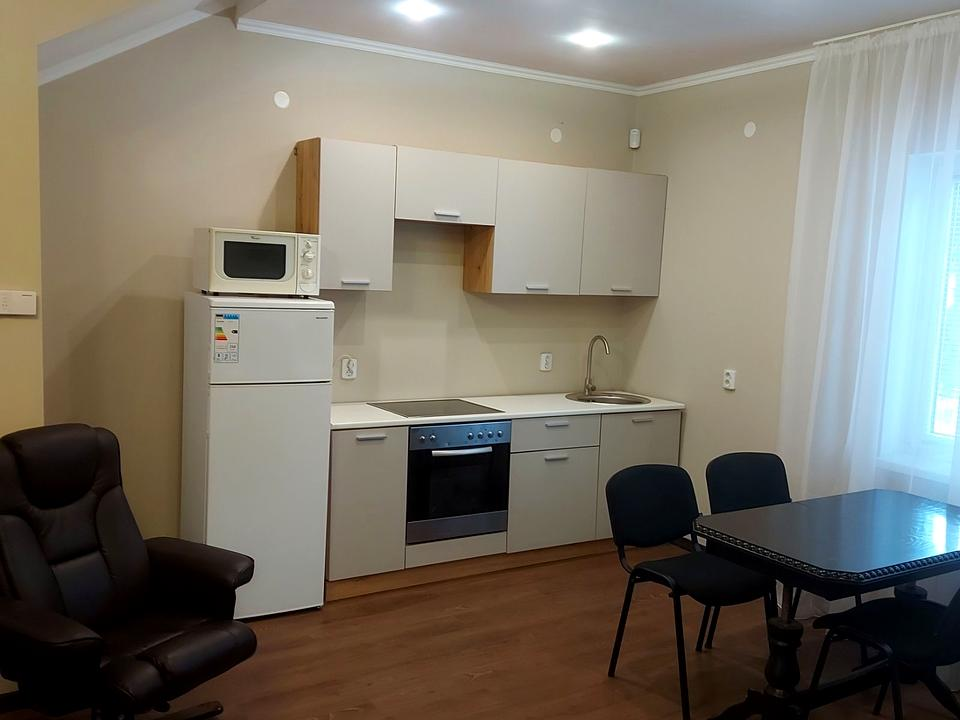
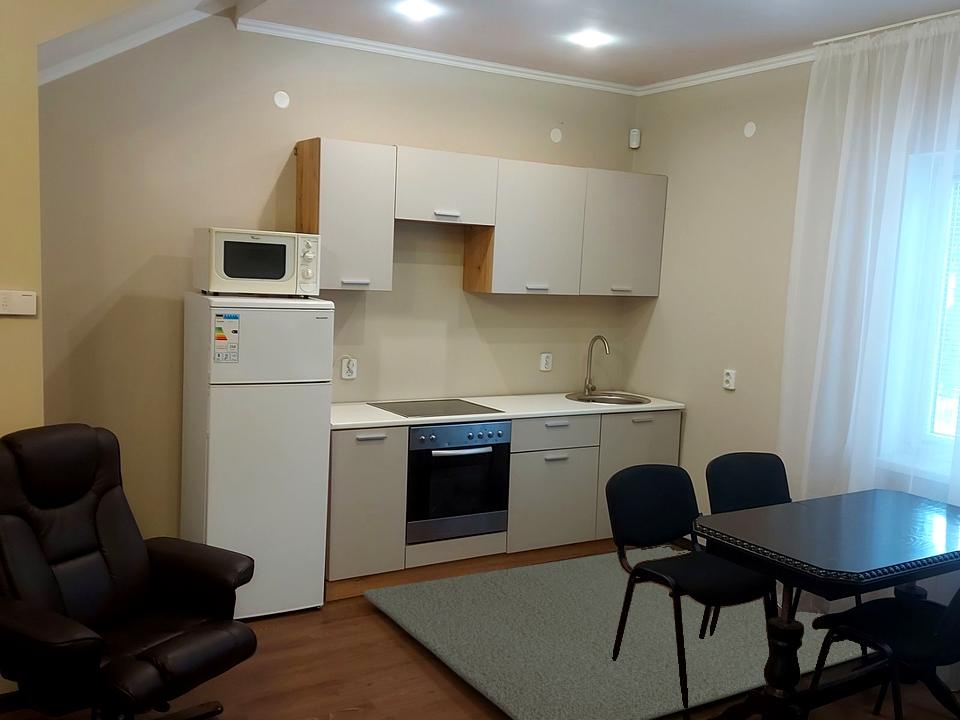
+ rug (657, 609)
